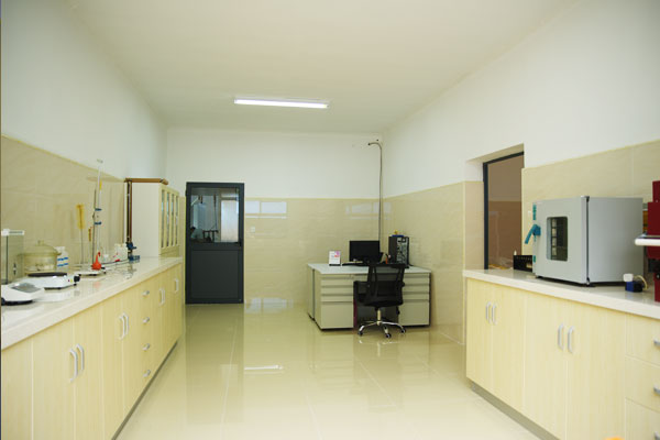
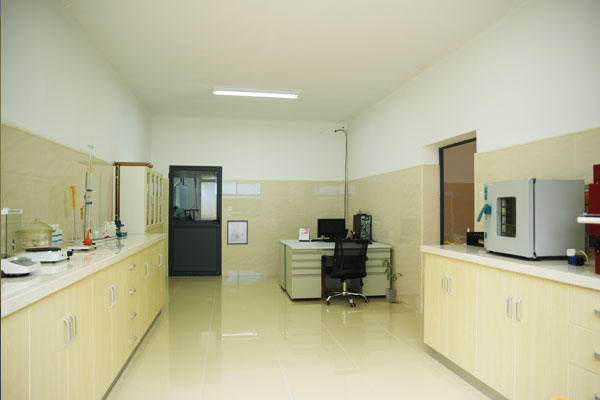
+ house plant (390, 281)
+ wall art (237, 232)
